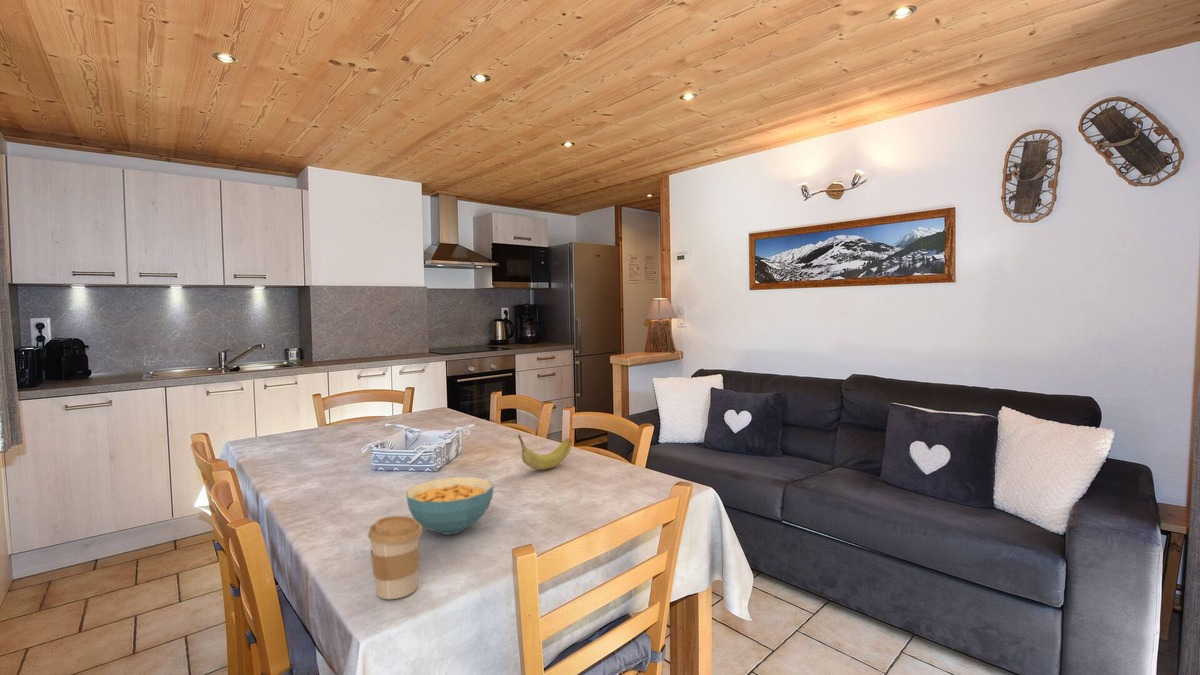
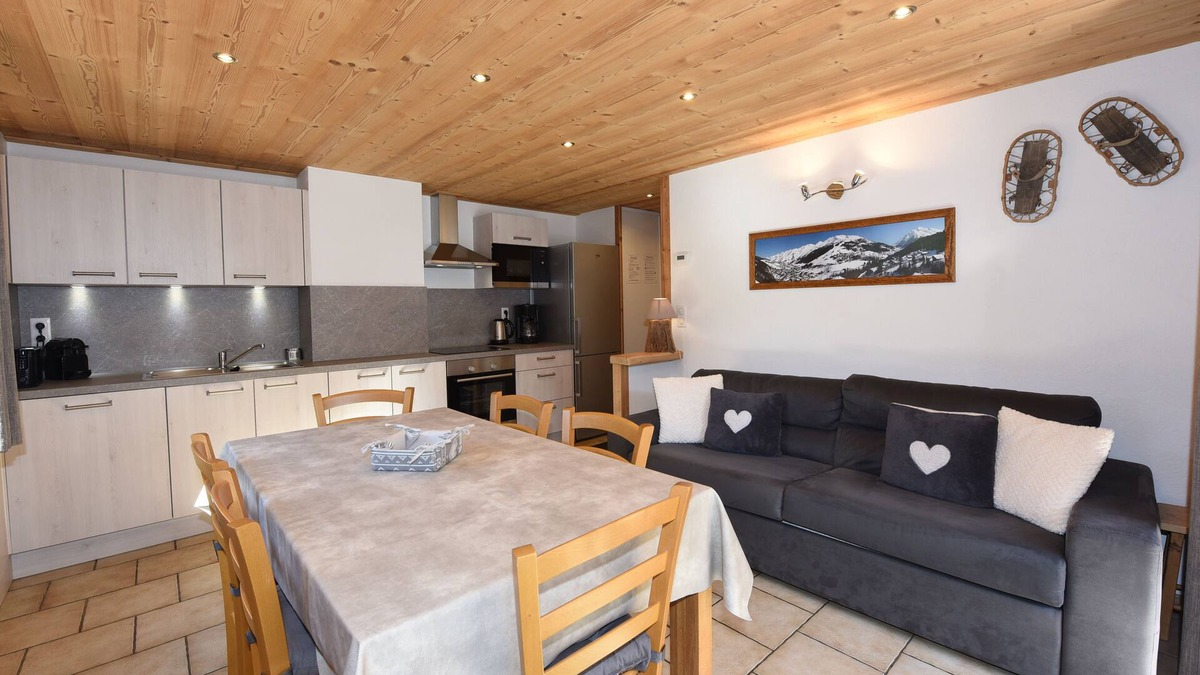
- coffee cup (396, 555)
- cereal bowl (450, 509)
- fruit (546, 454)
